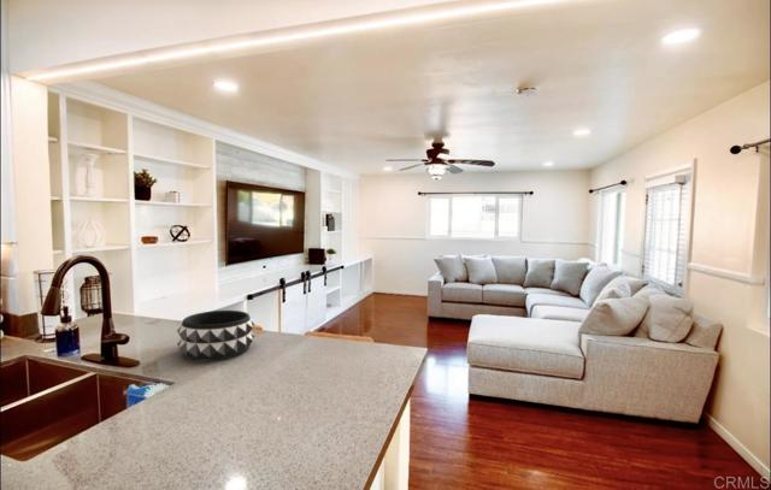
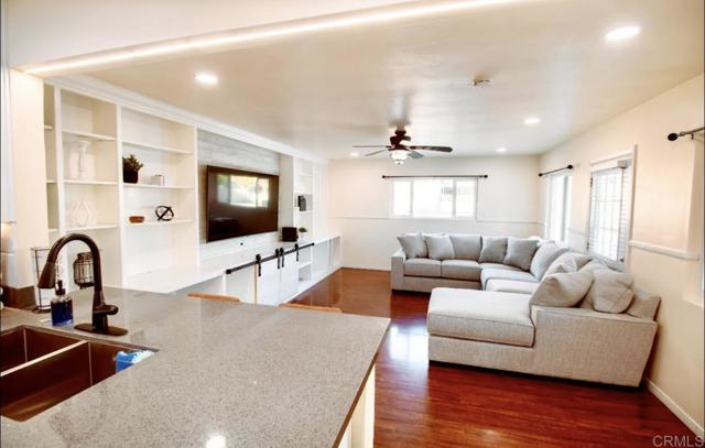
- decorative bowl (217, 333)
